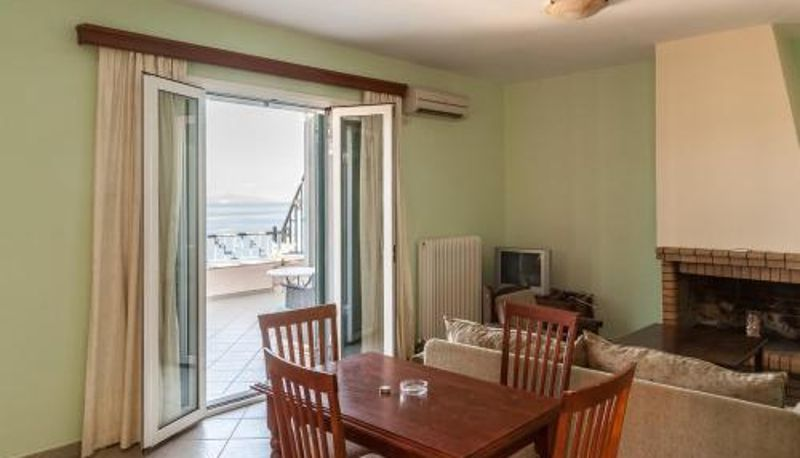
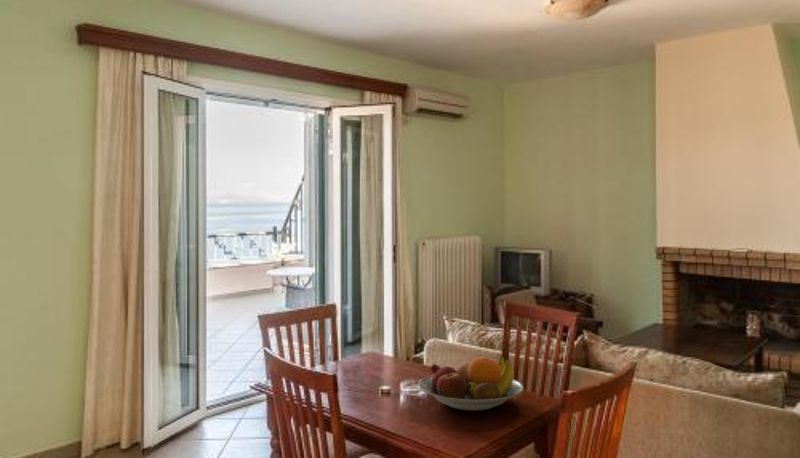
+ fruit bowl (470, 380)
